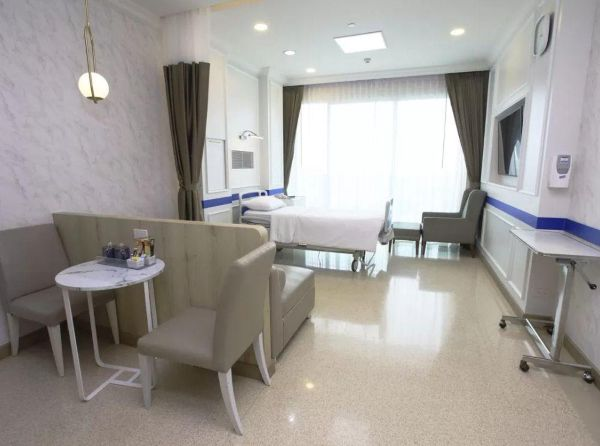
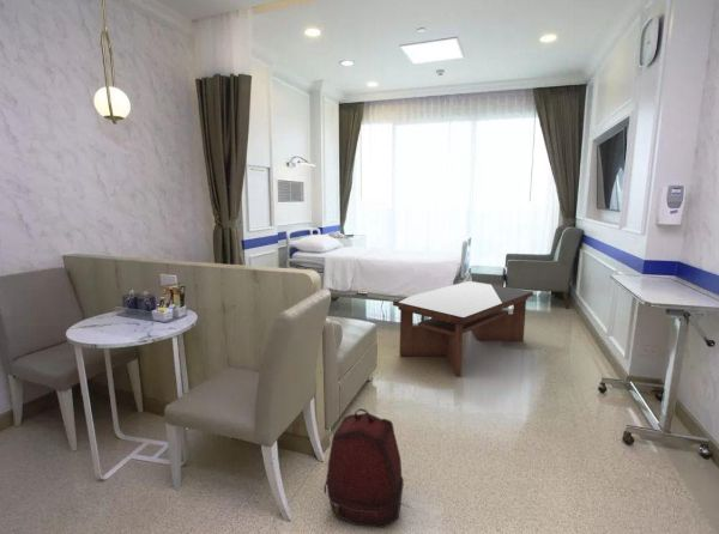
+ backpack (364, 461)
+ coffee table (465, 321)
